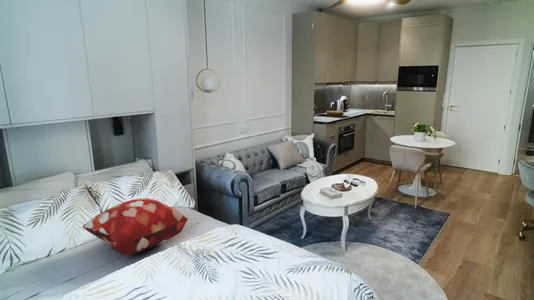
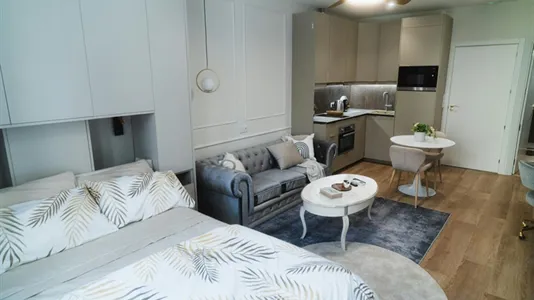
- decorative pillow (137, 222)
